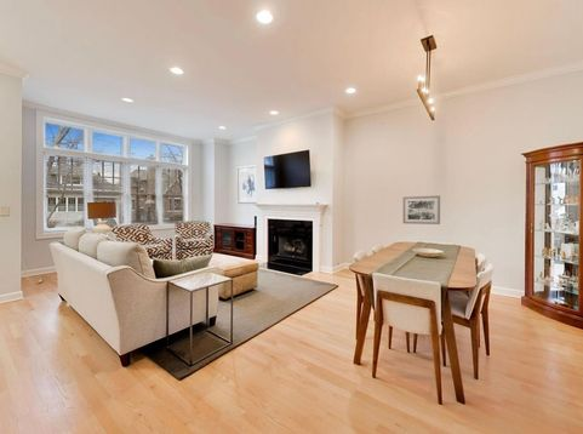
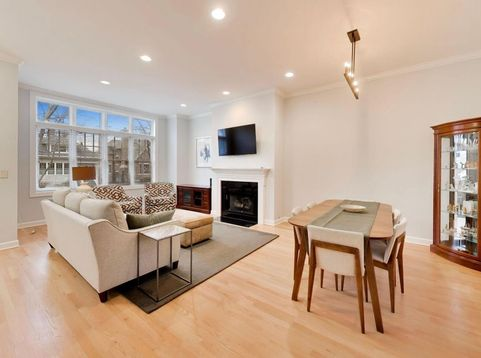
- wall art (421, 210)
